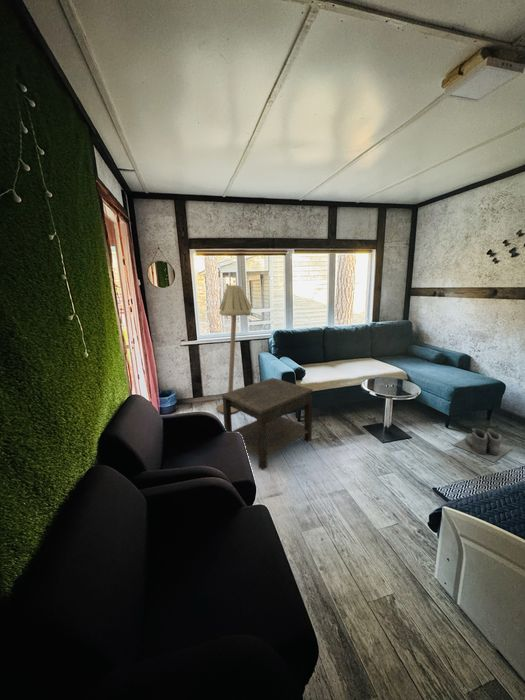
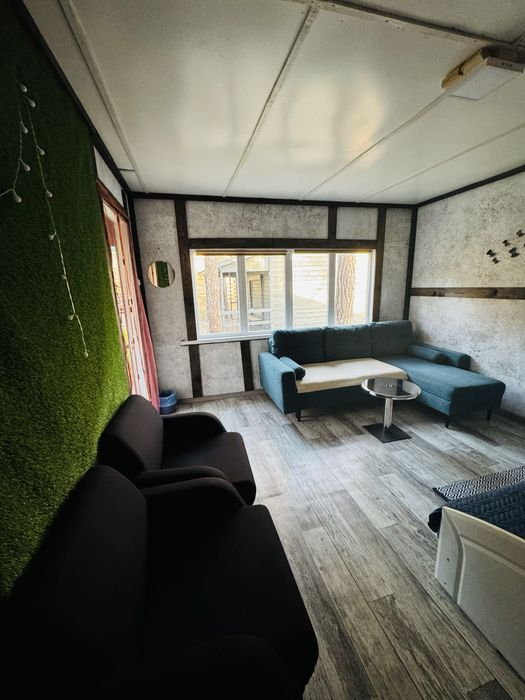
- floor lamp (233, 348)
- boots (484, 437)
- side table (267, 417)
